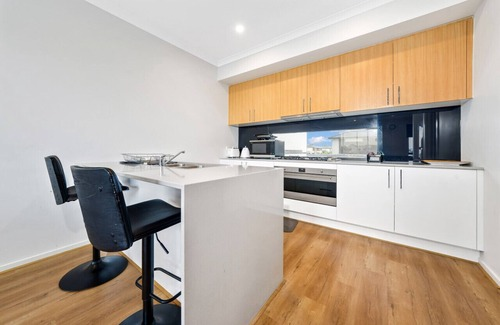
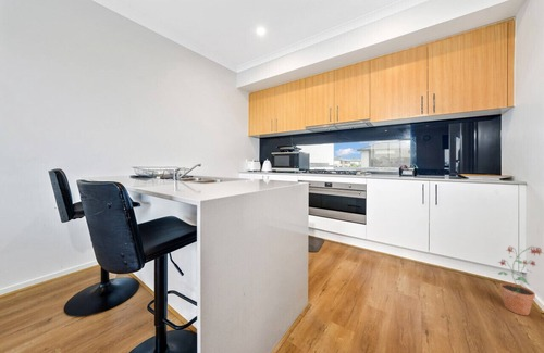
+ potted plant (517, 277)
